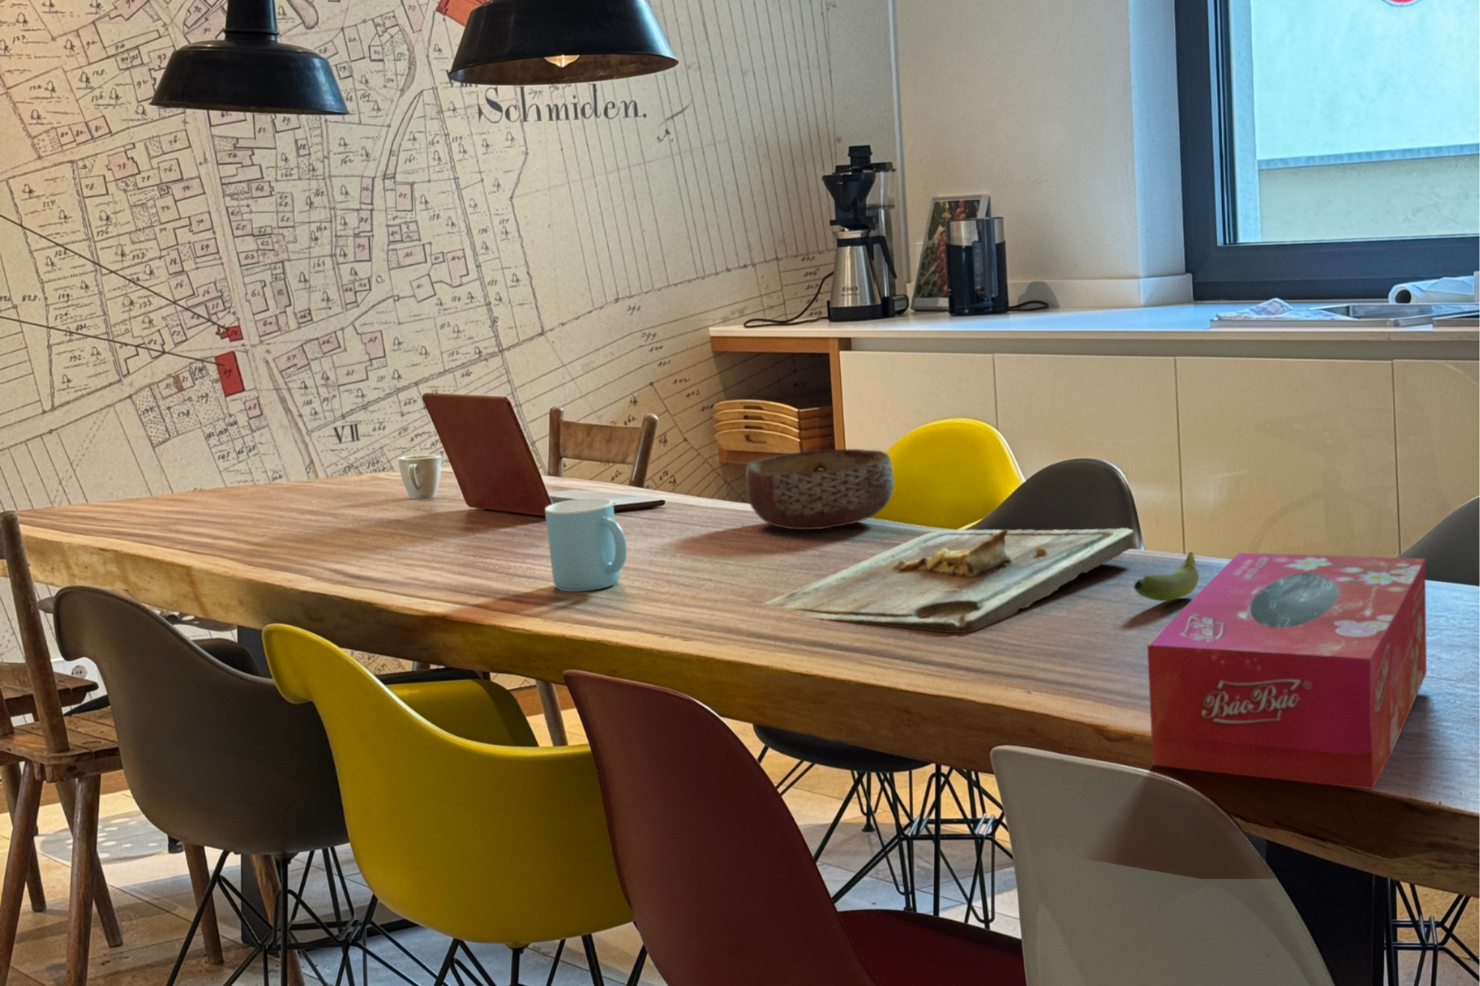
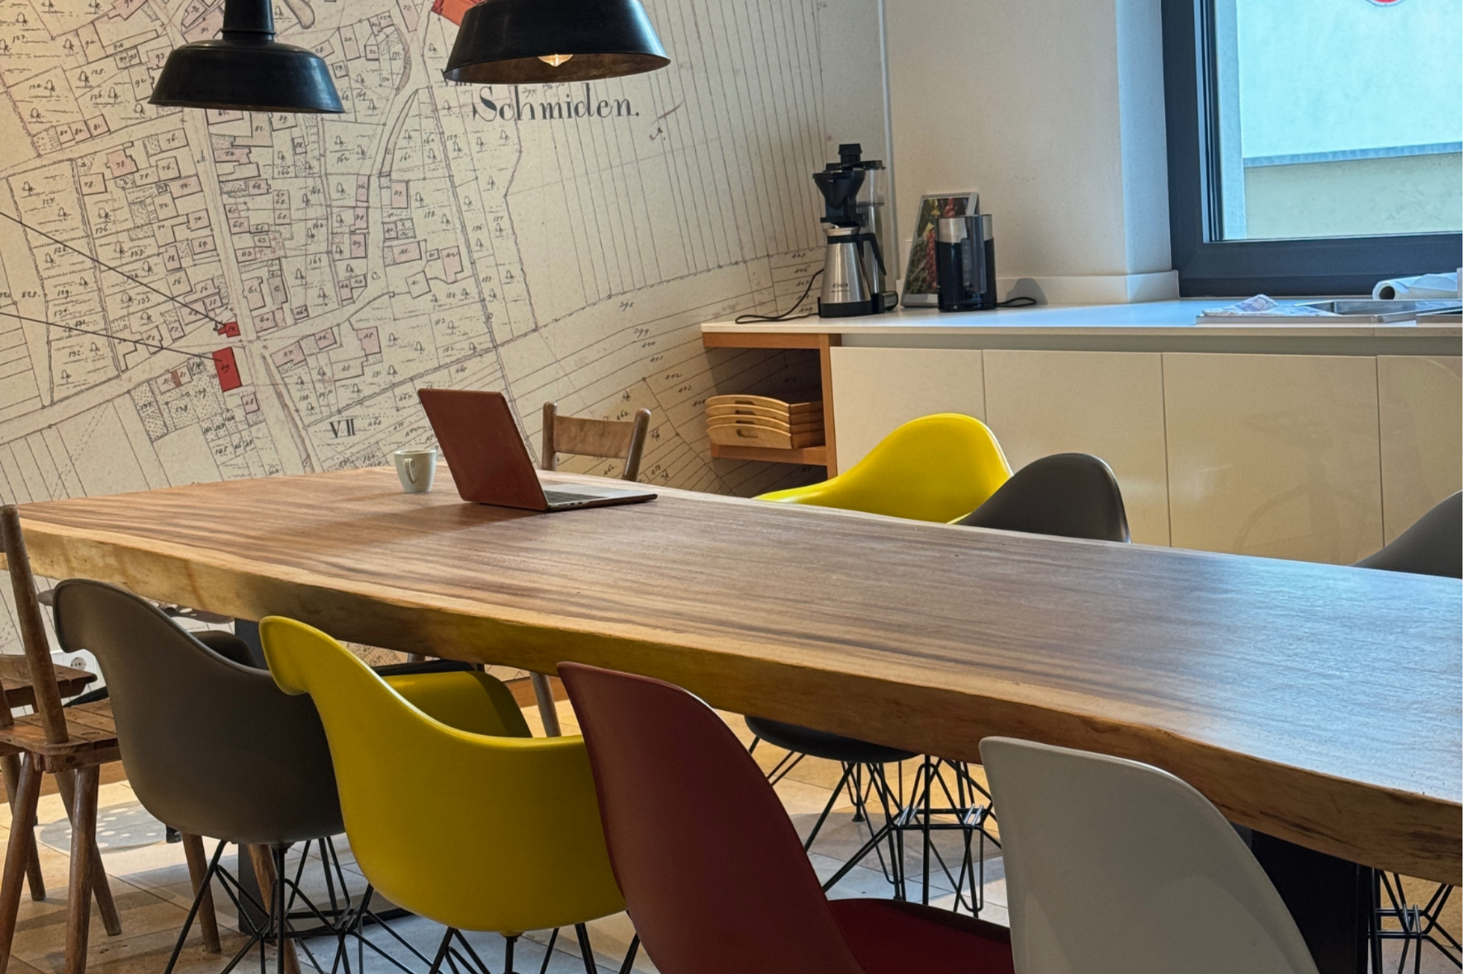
- bowl (820, 491)
- tissue box (1297, 659)
- cutting board (947, 558)
- banana (1170, 583)
- mug (592, 545)
